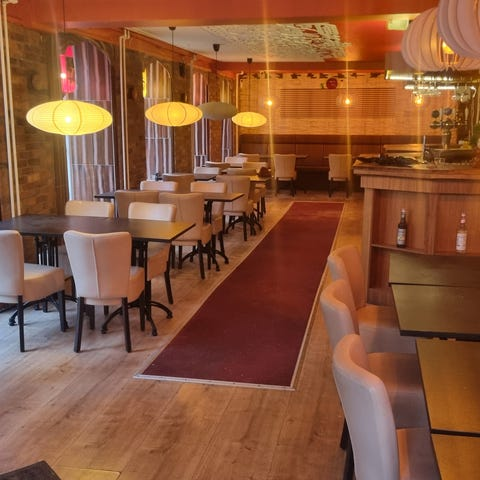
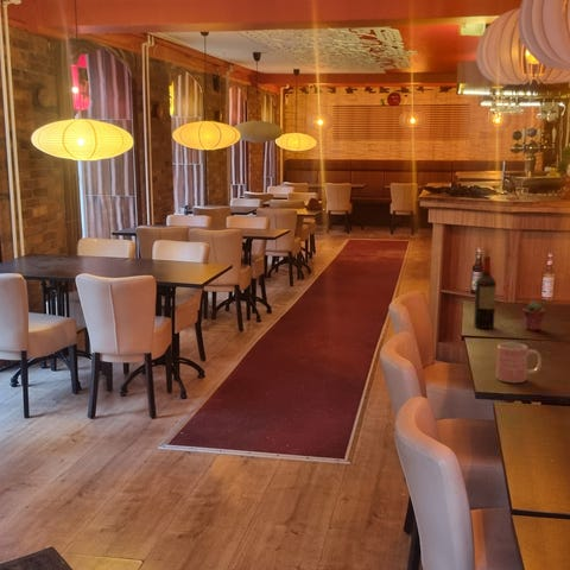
+ potted succulent (533, 315)
+ wine bottle (484, 291)
+ mug (517, 362)
